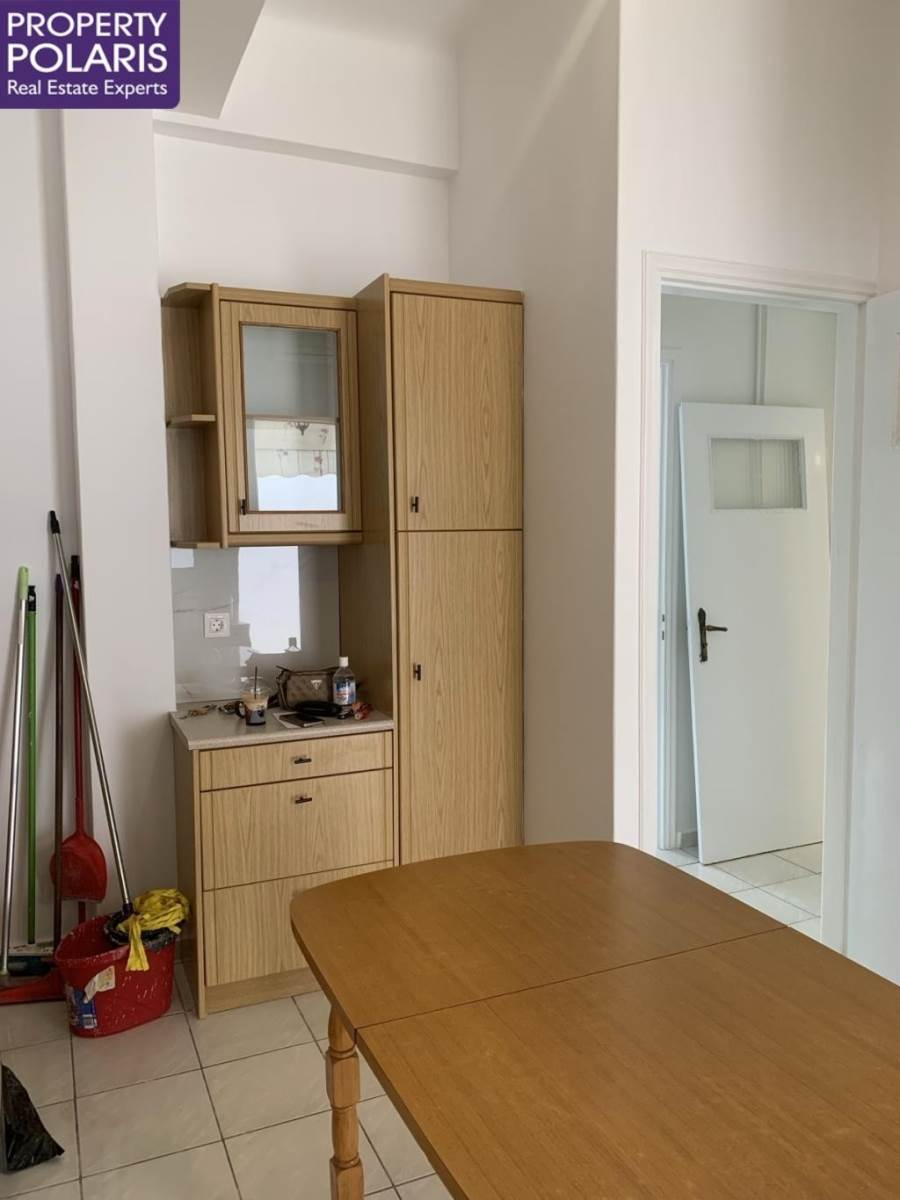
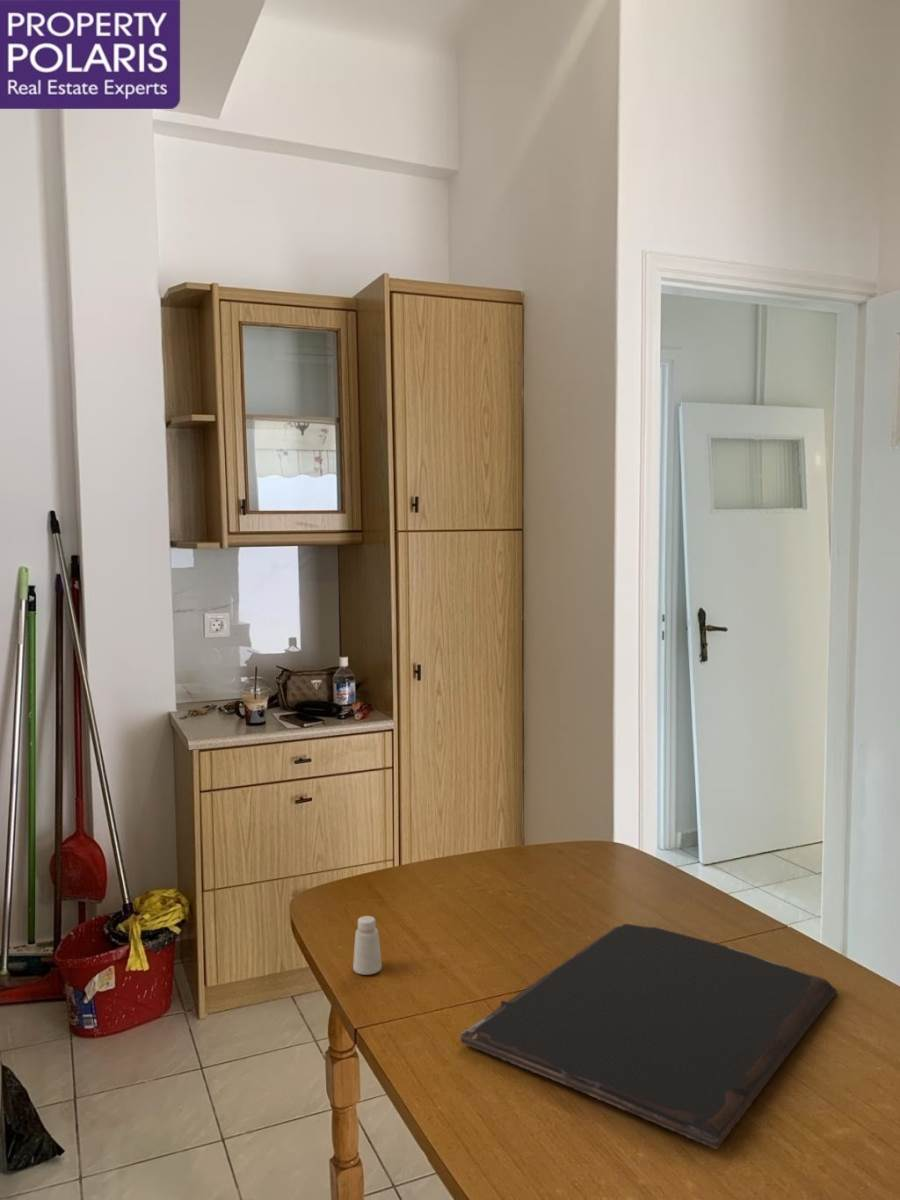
+ saltshaker (367, 943)
+ cutting board (657, 1007)
